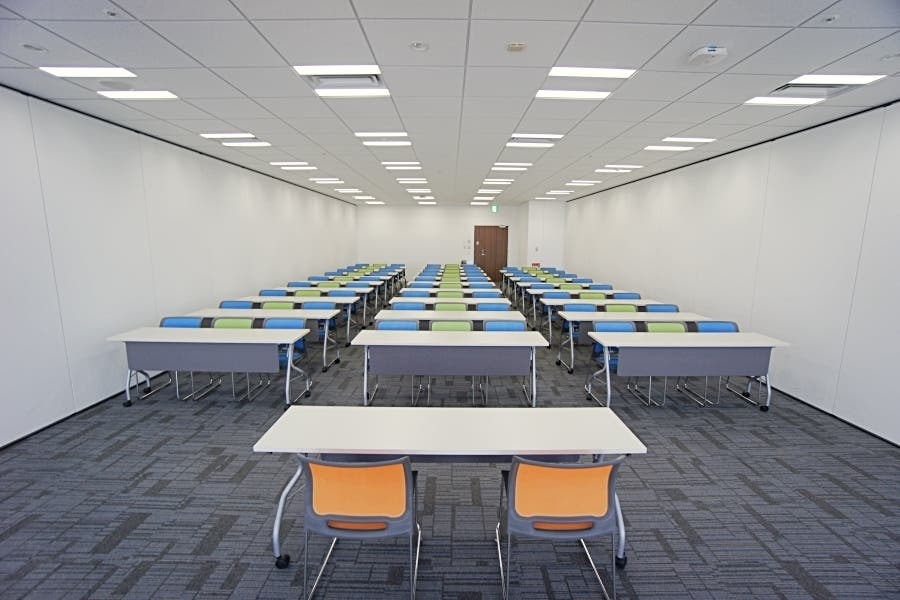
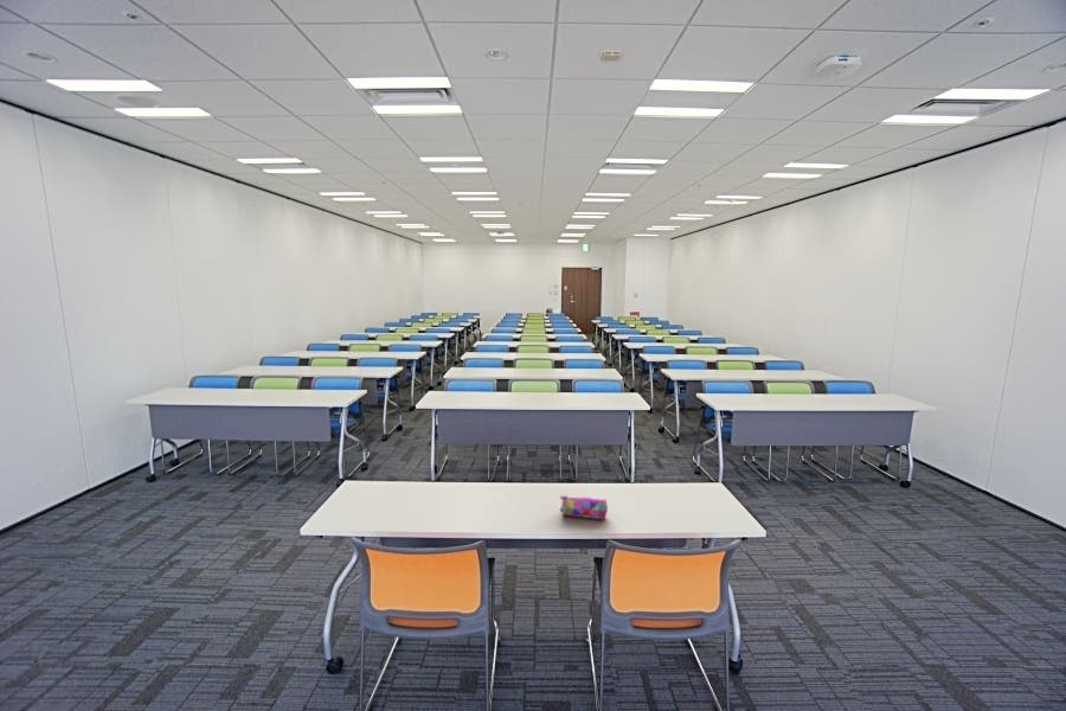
+ pencil case (583, 506)
